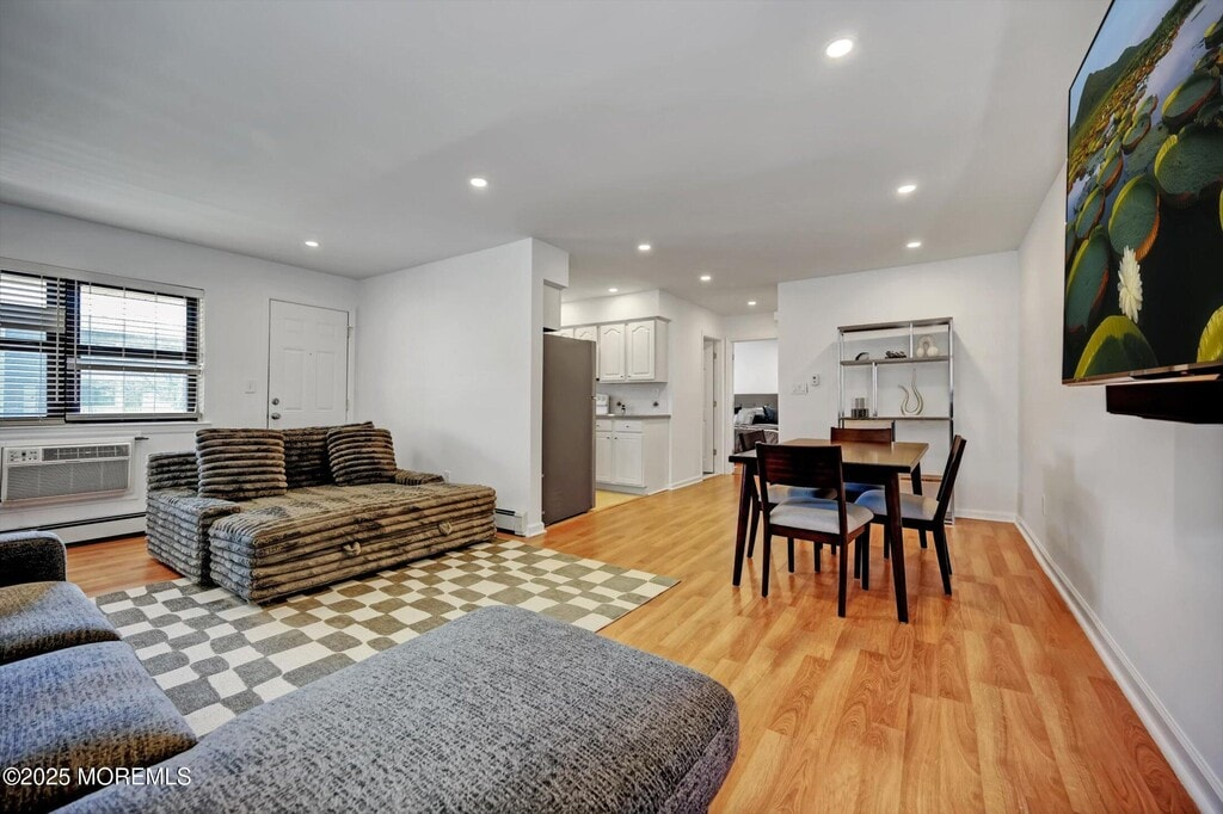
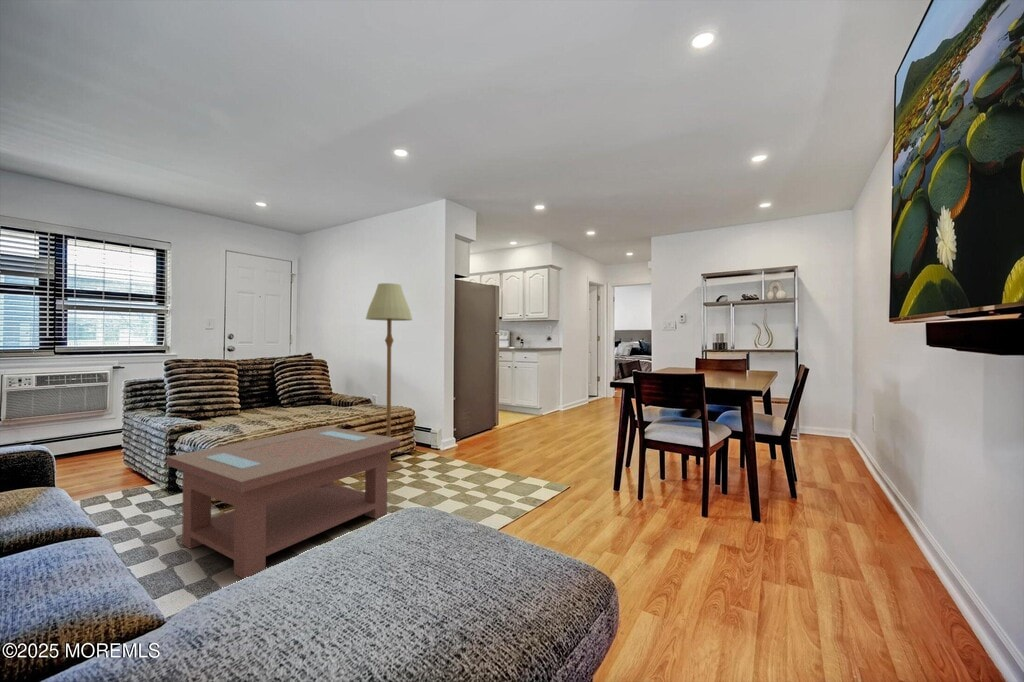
+ coffee table (293, 486)
+ floor lamp (389, 376)
